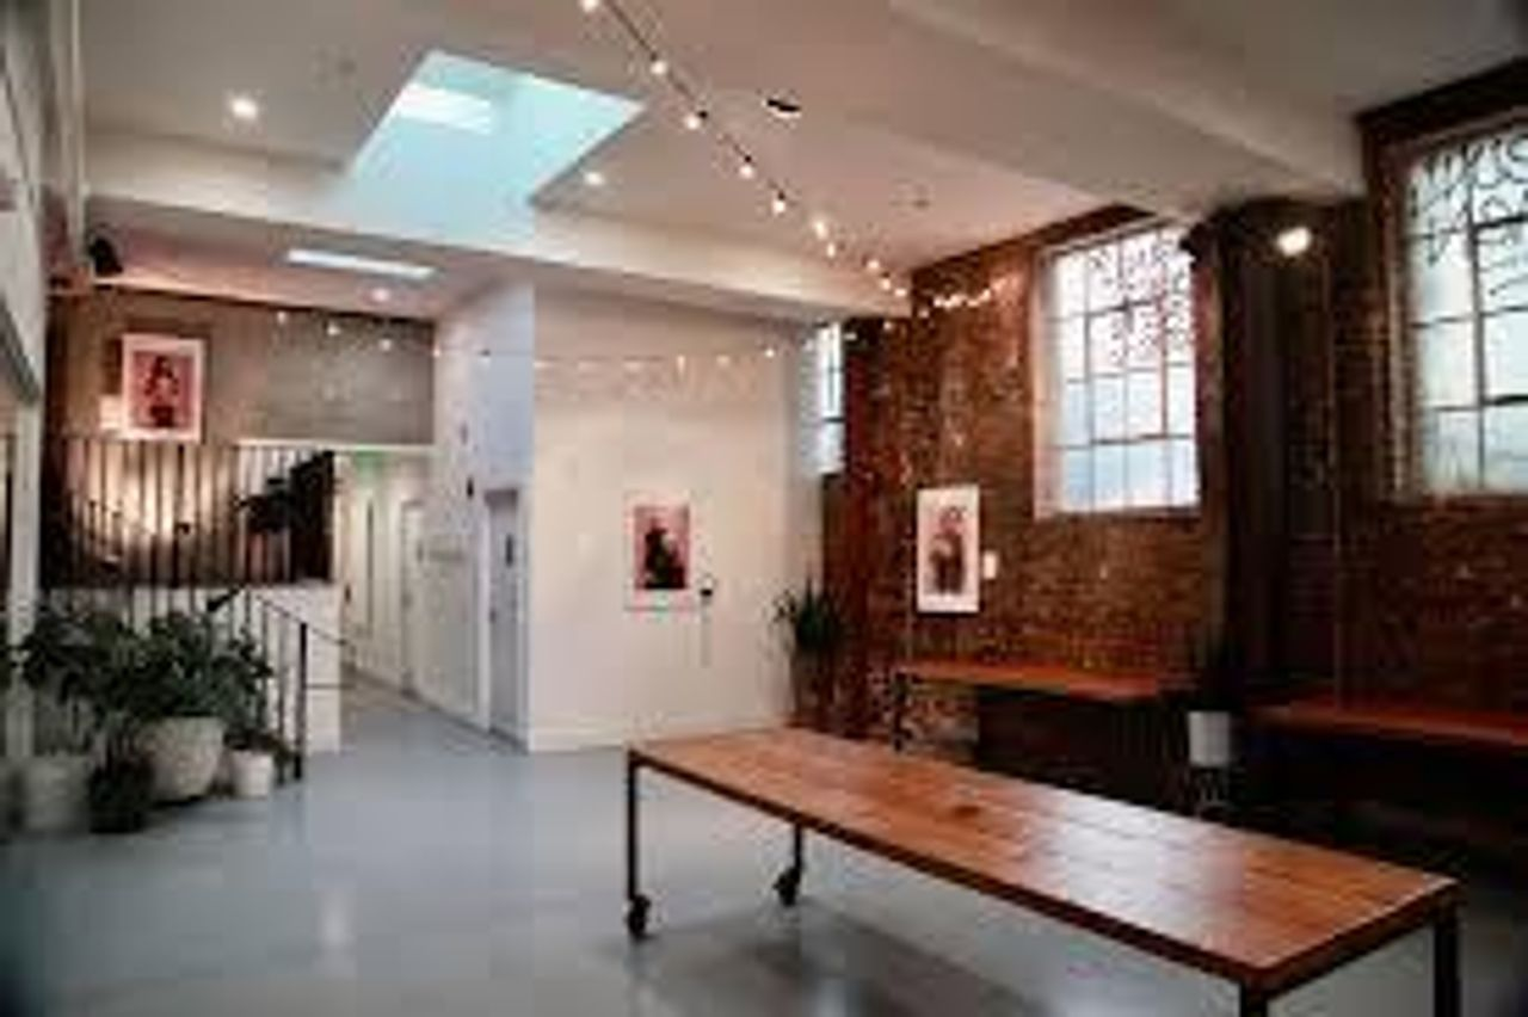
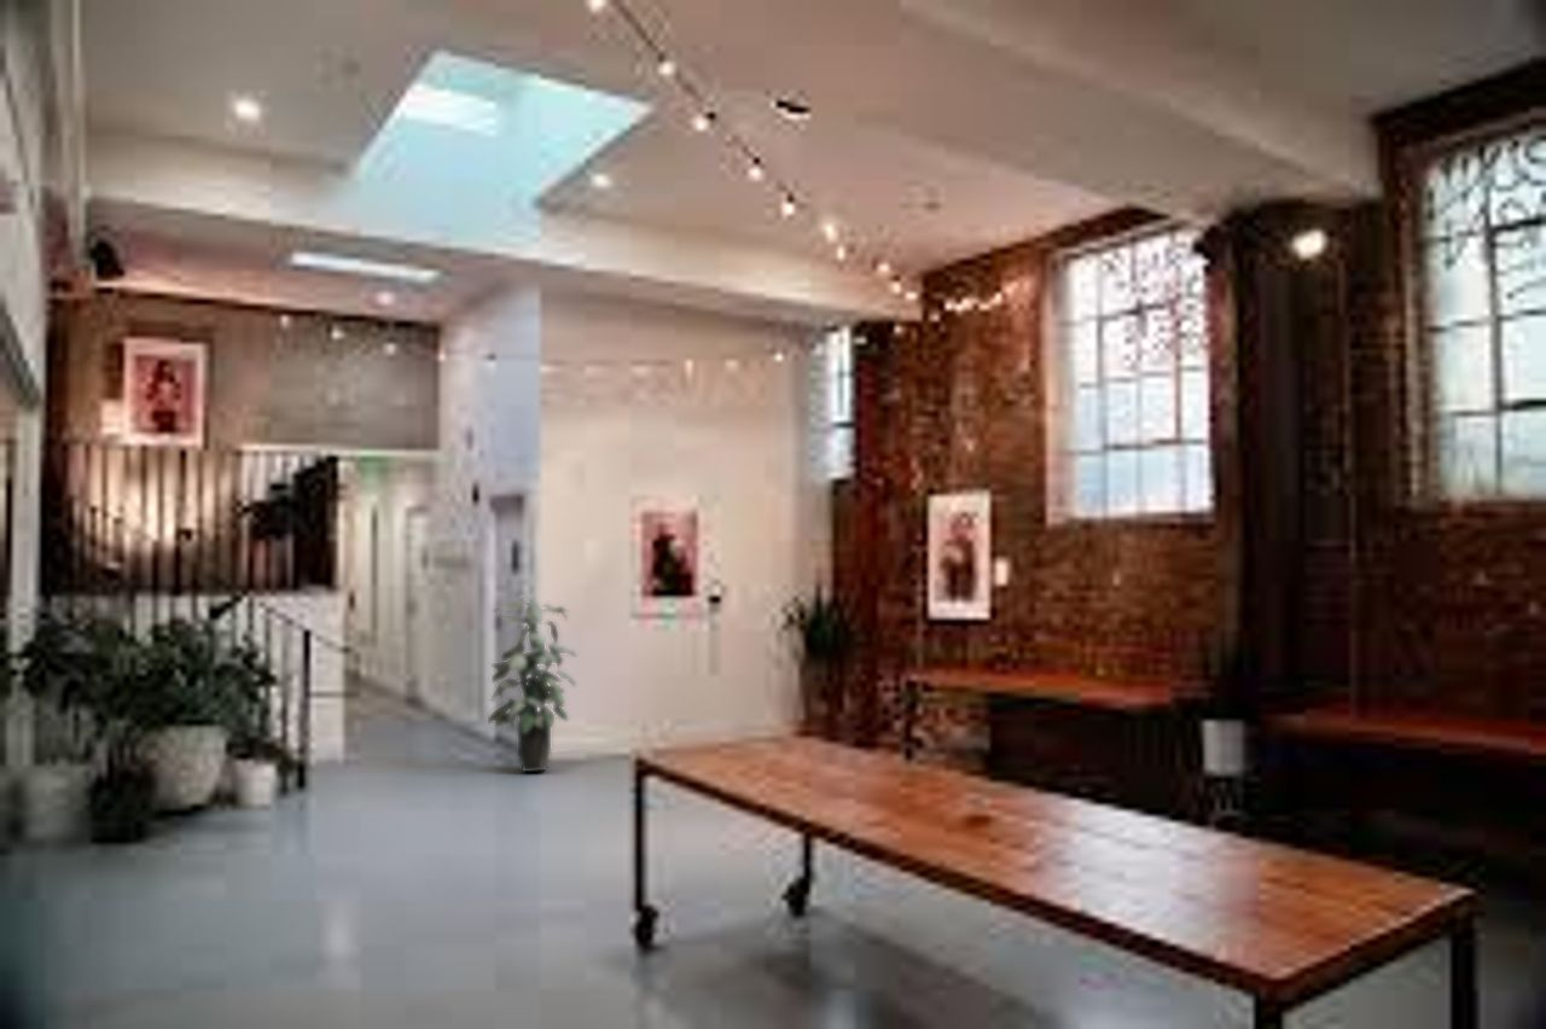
+ indoor plant (529, 681)
